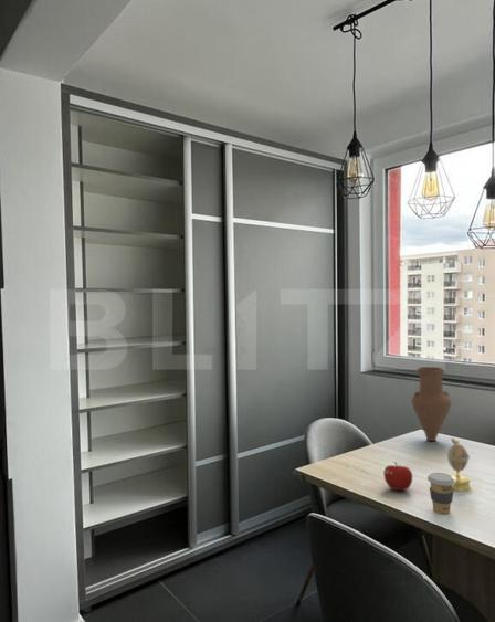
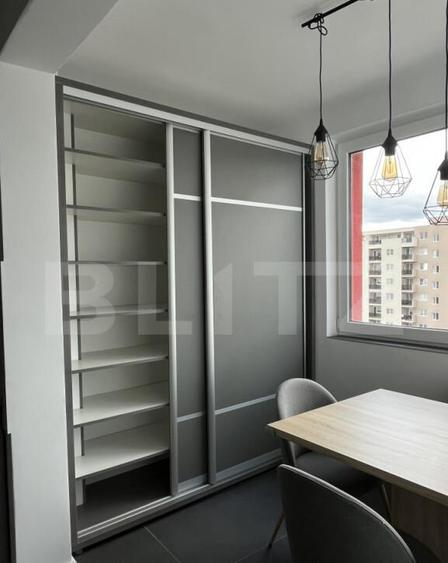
- coffee cup (441, 493)
- decorative egg (457, 462)
- vase (431, 404)
- fruit (398, 475)
